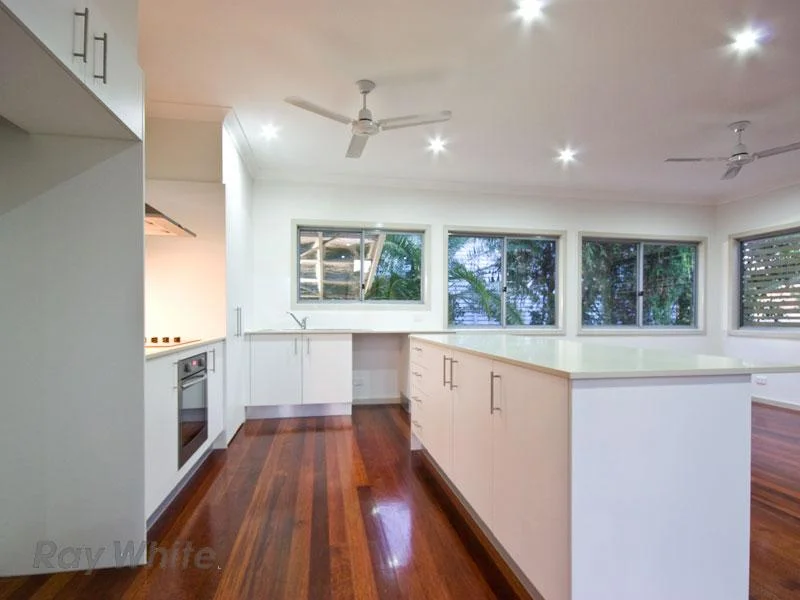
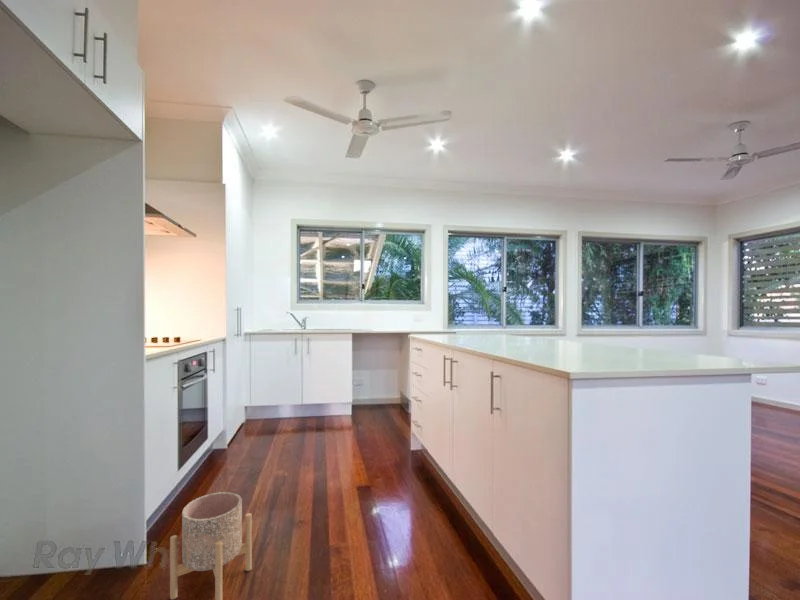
+ planter (212, 543)
